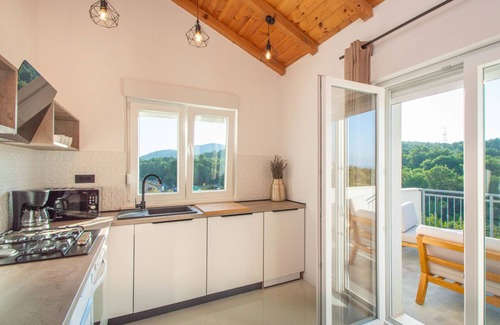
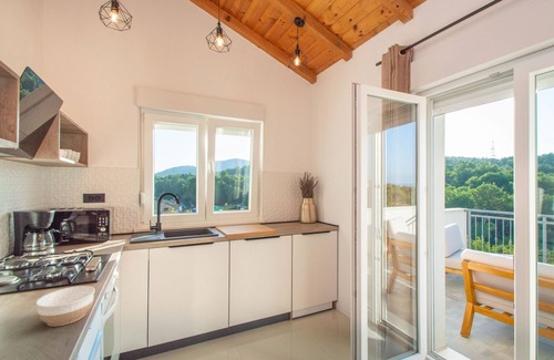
+ bowl (66, 306)
